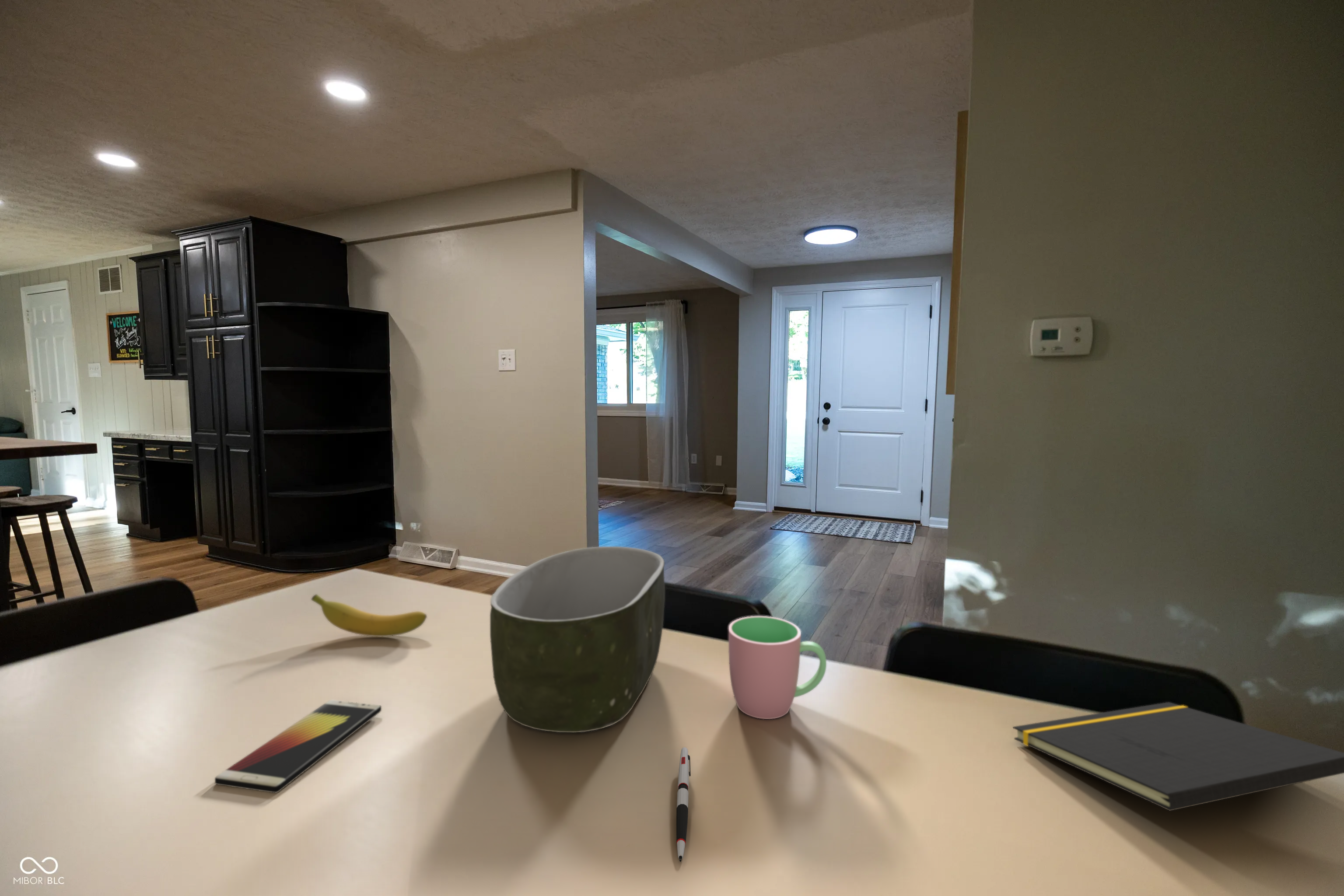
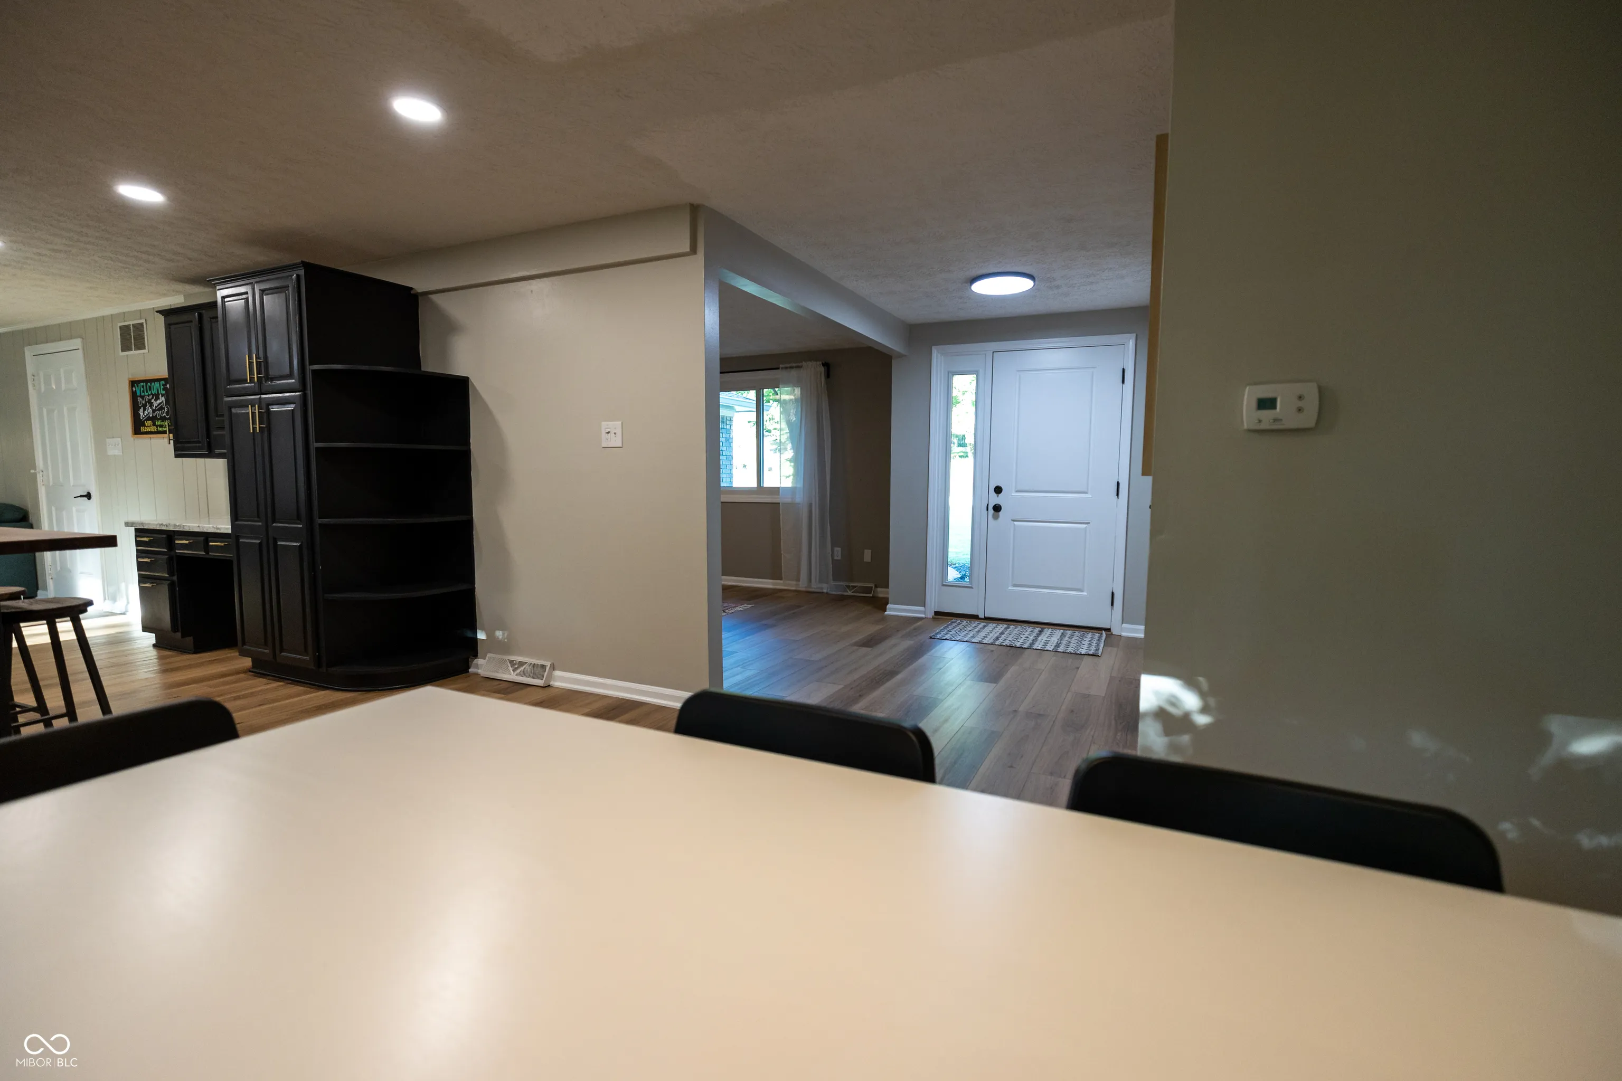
- notepad (1169, 747)
- bowl (584, 630)
- smartphone (307, 740)
- pen (683, 798)
- cup (776, 668)
- banana (369, 615)
